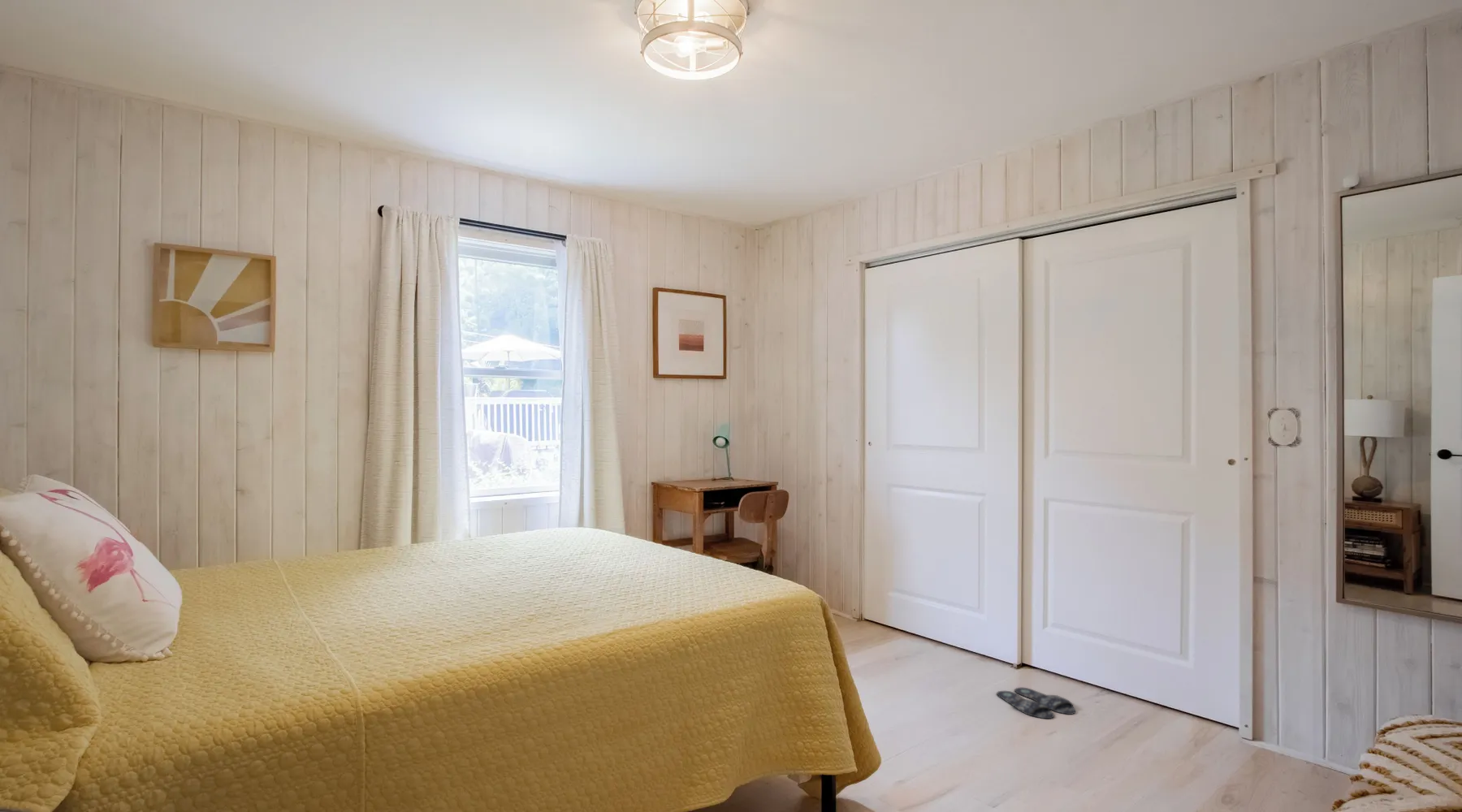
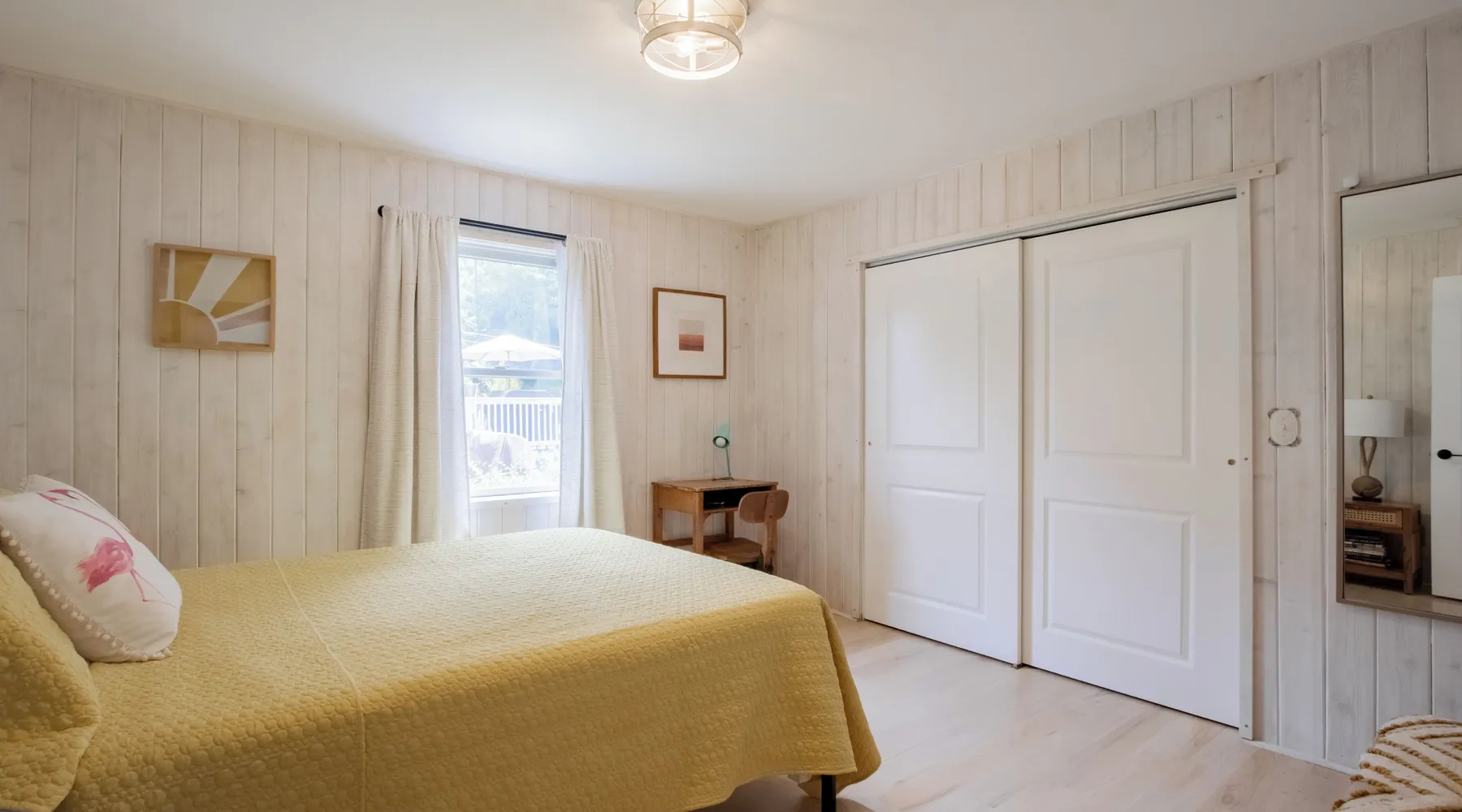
- slippers (1034, 699)
